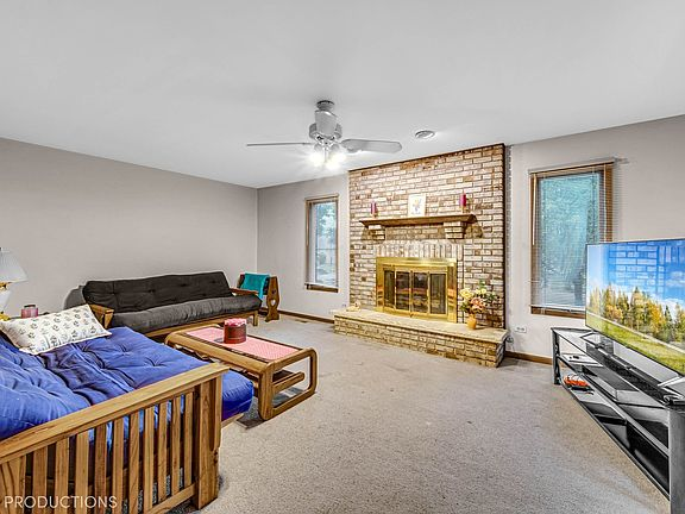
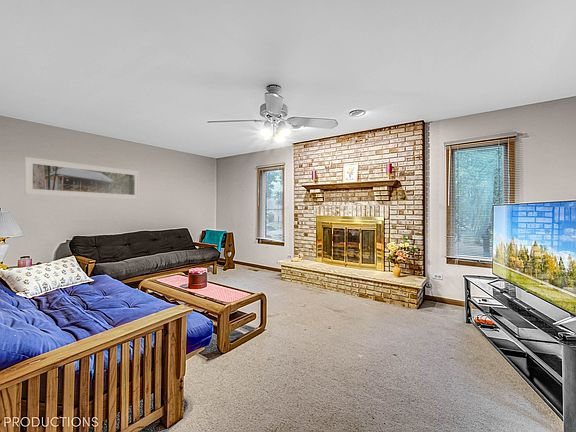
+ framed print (89, 181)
